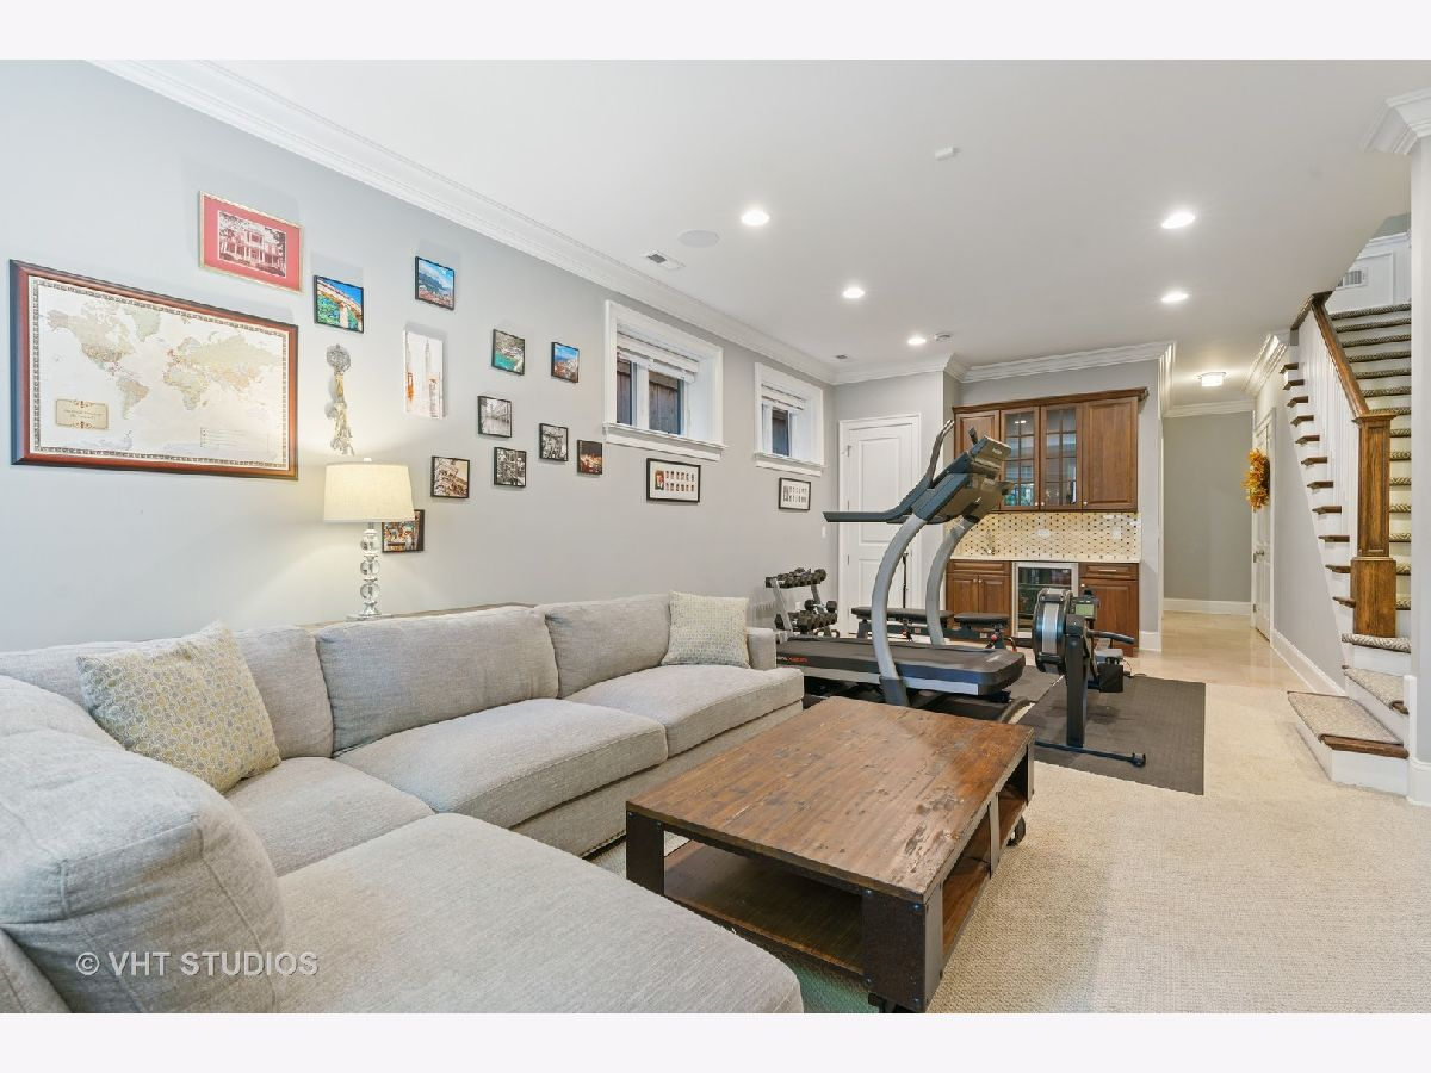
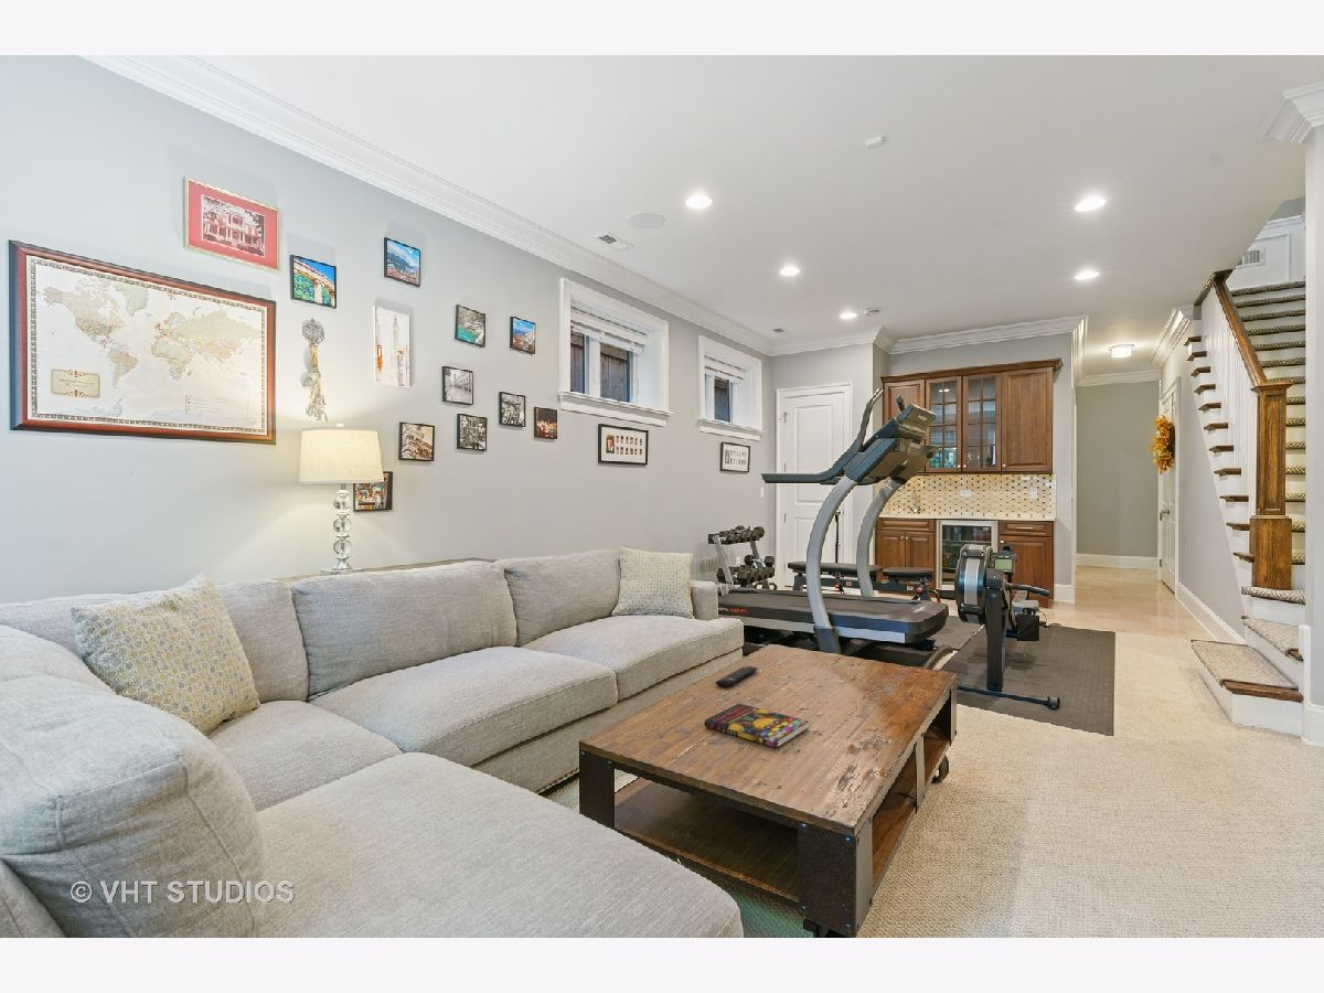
+ book (756, 724)
+ remote control (737, 676)
